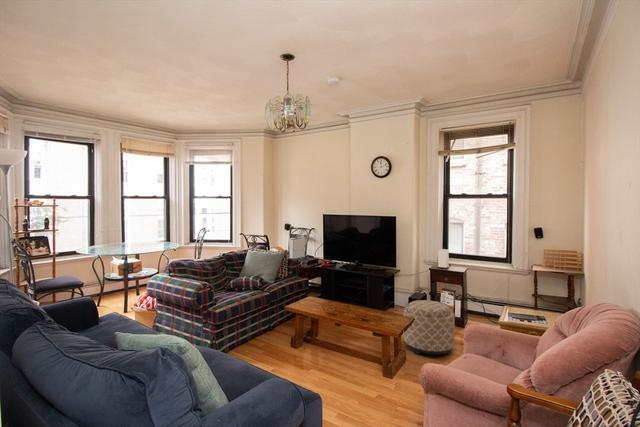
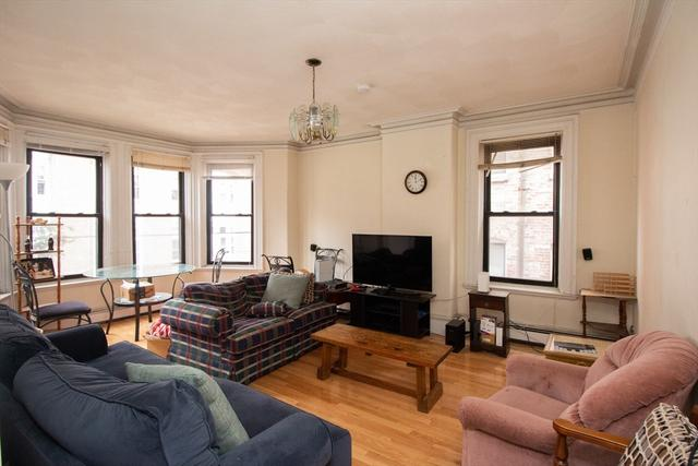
- ottoman (428, 325)
